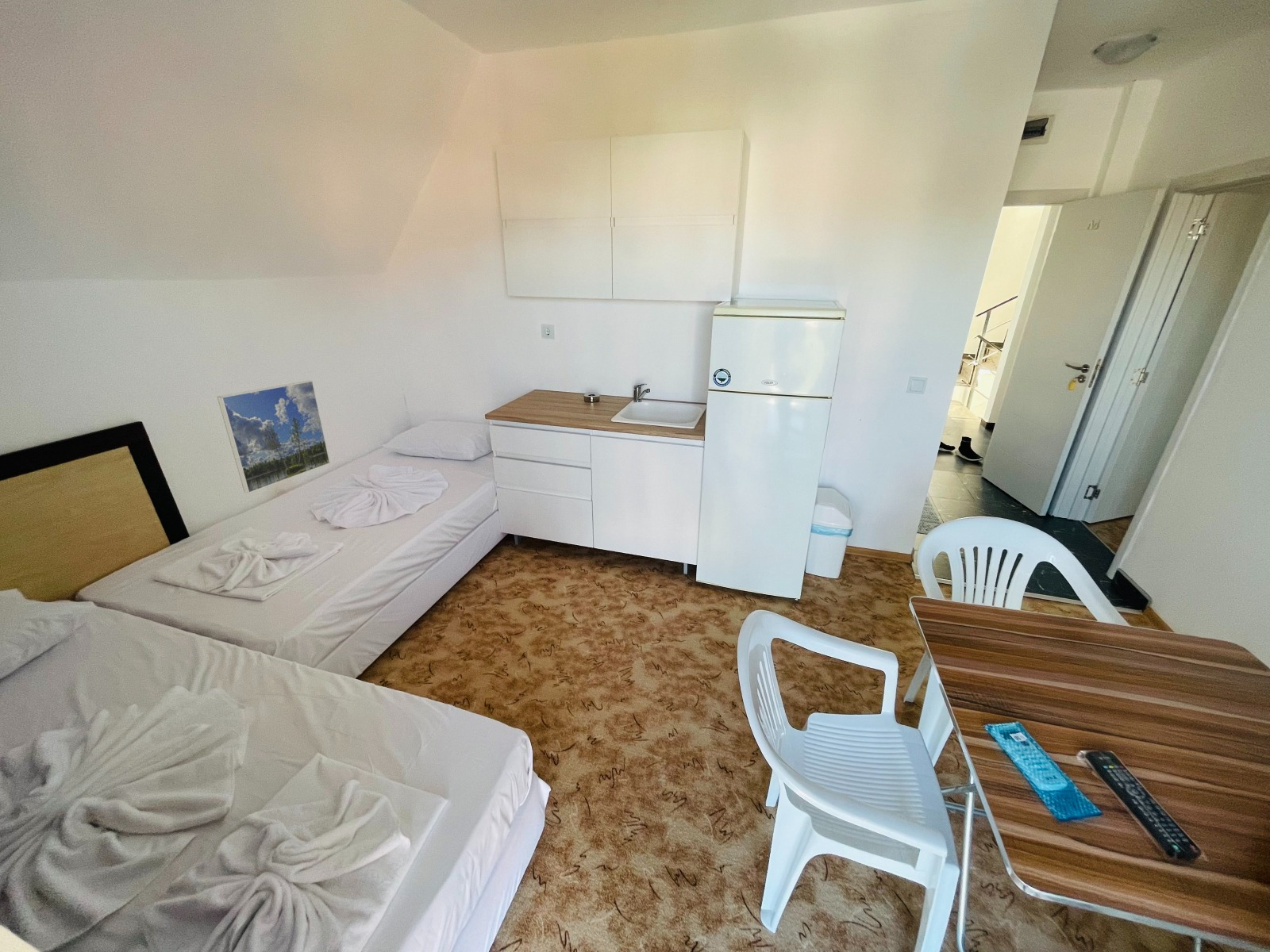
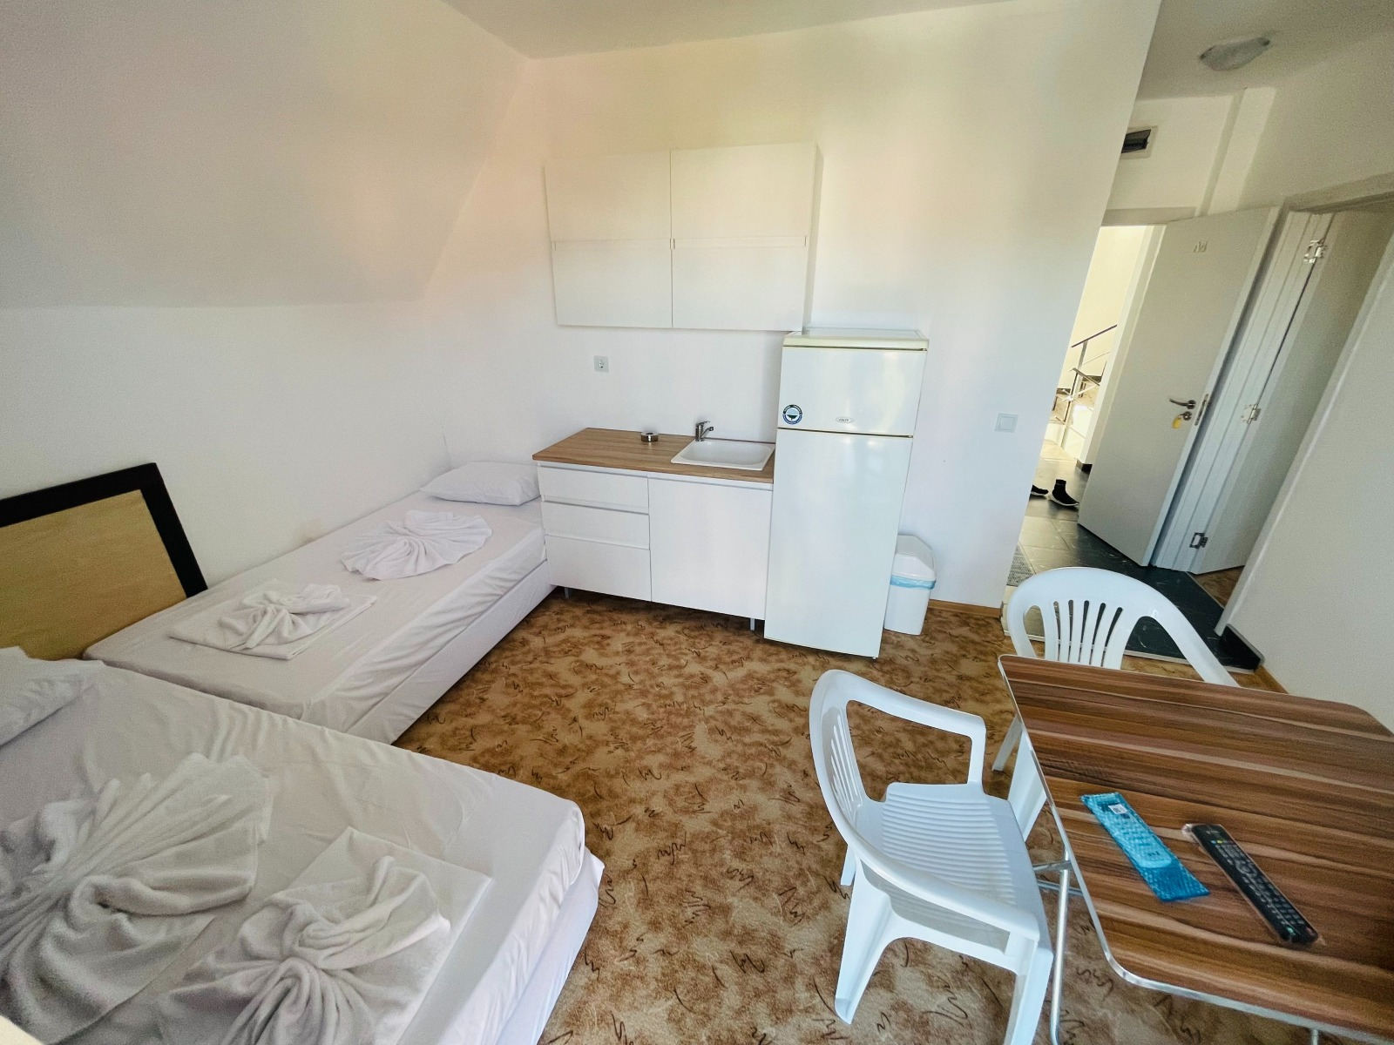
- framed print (279, 433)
